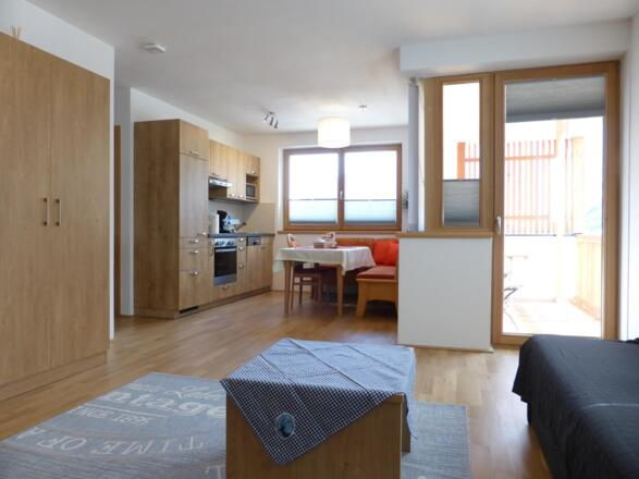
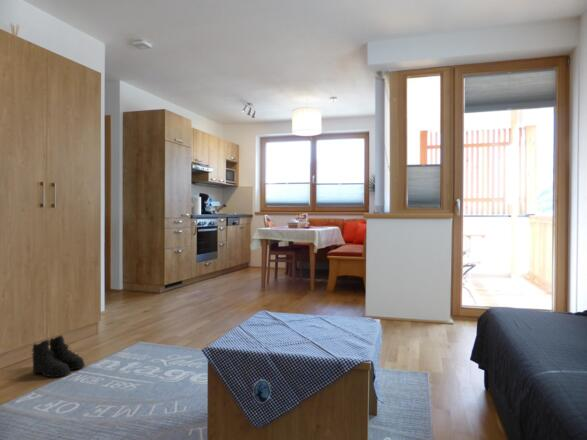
+ boots (58, 354)
